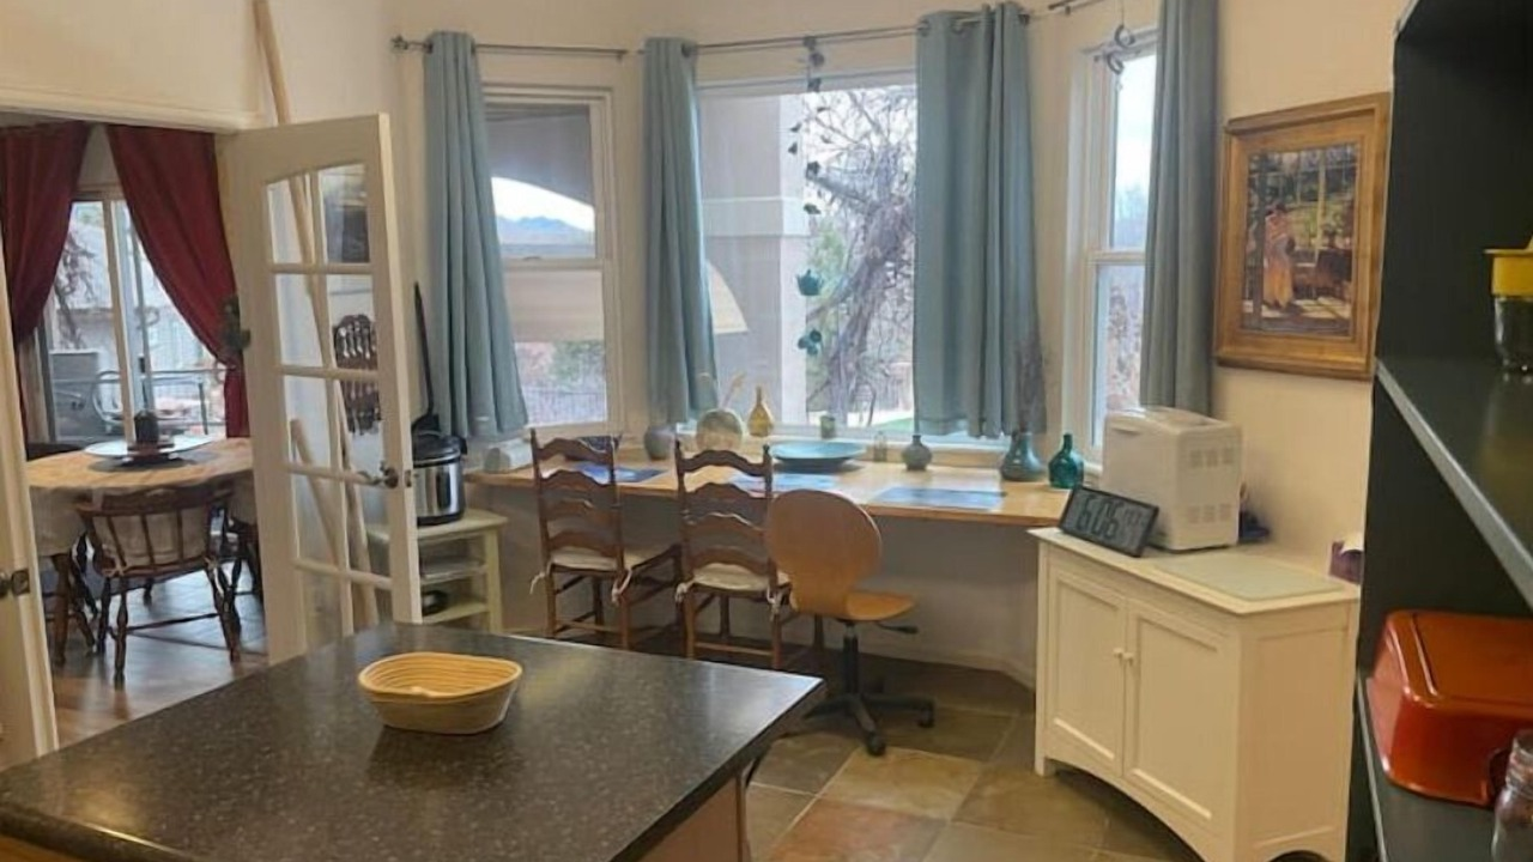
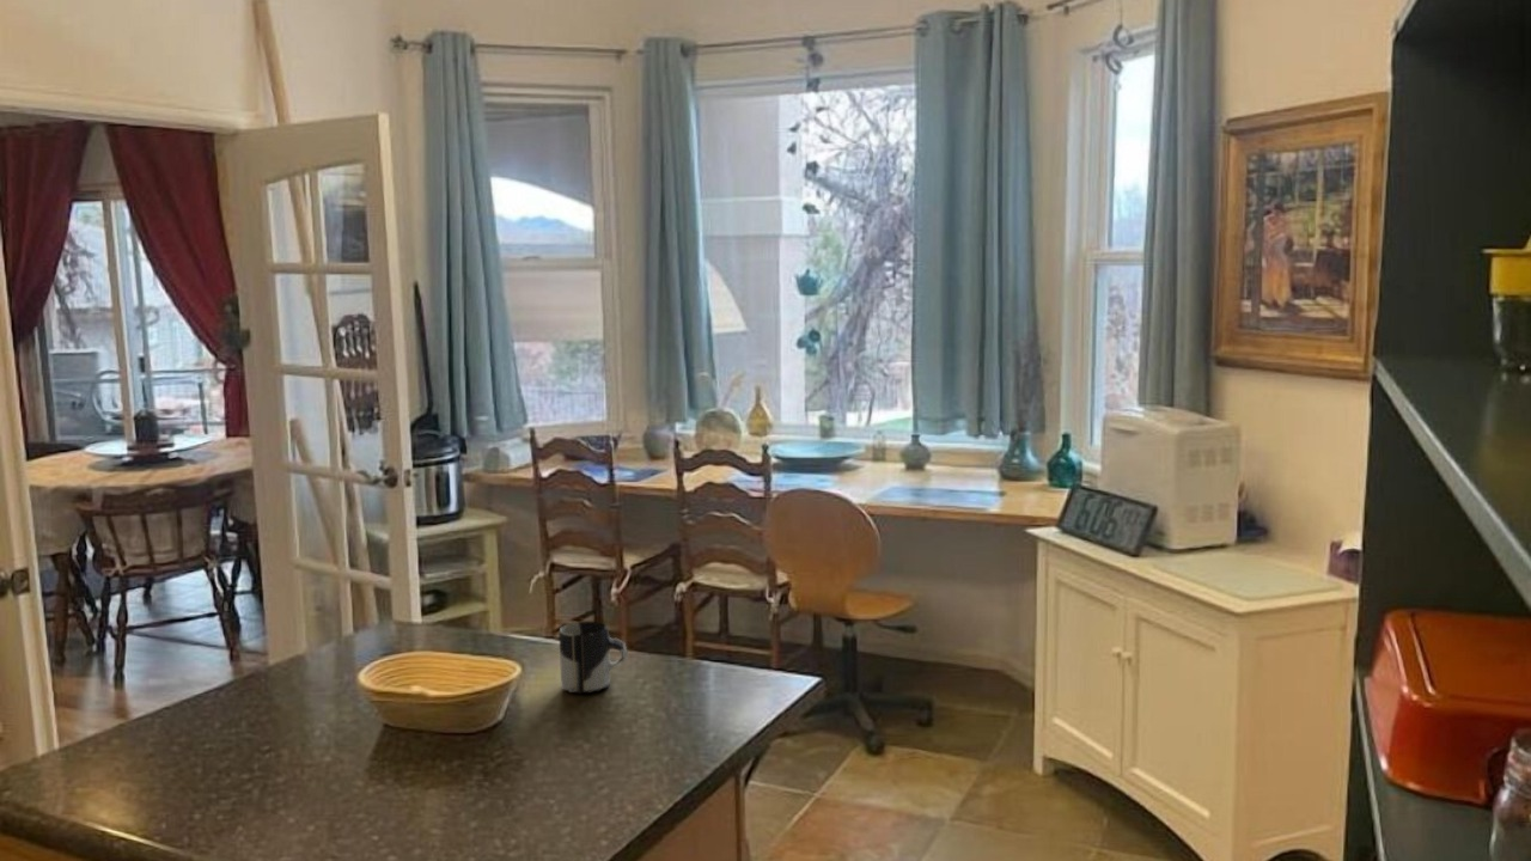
+ cup (593, 657)
